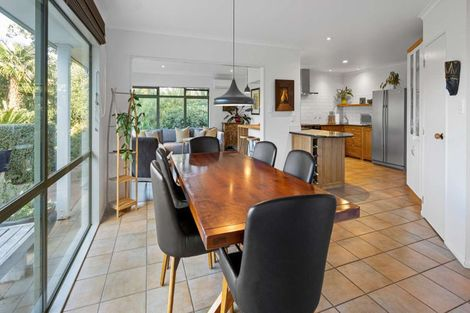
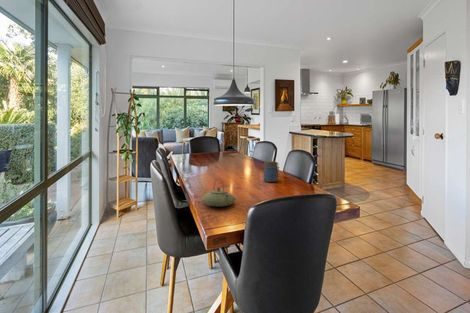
+ jar (271, 171)
+ teapot (219, 191)
